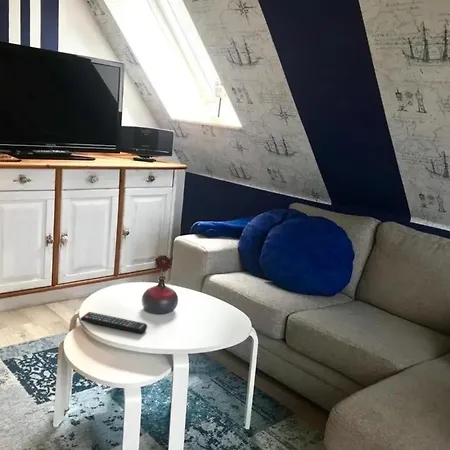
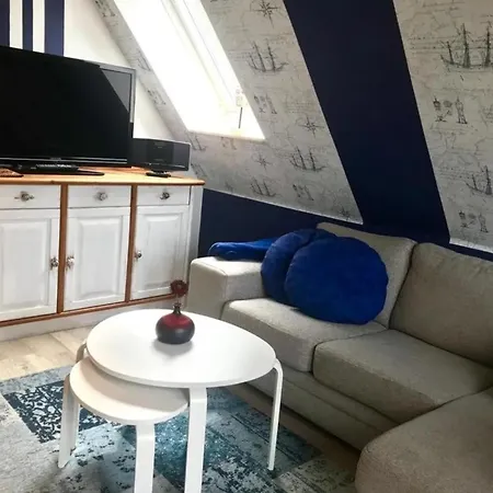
- remote control (113, 322)
